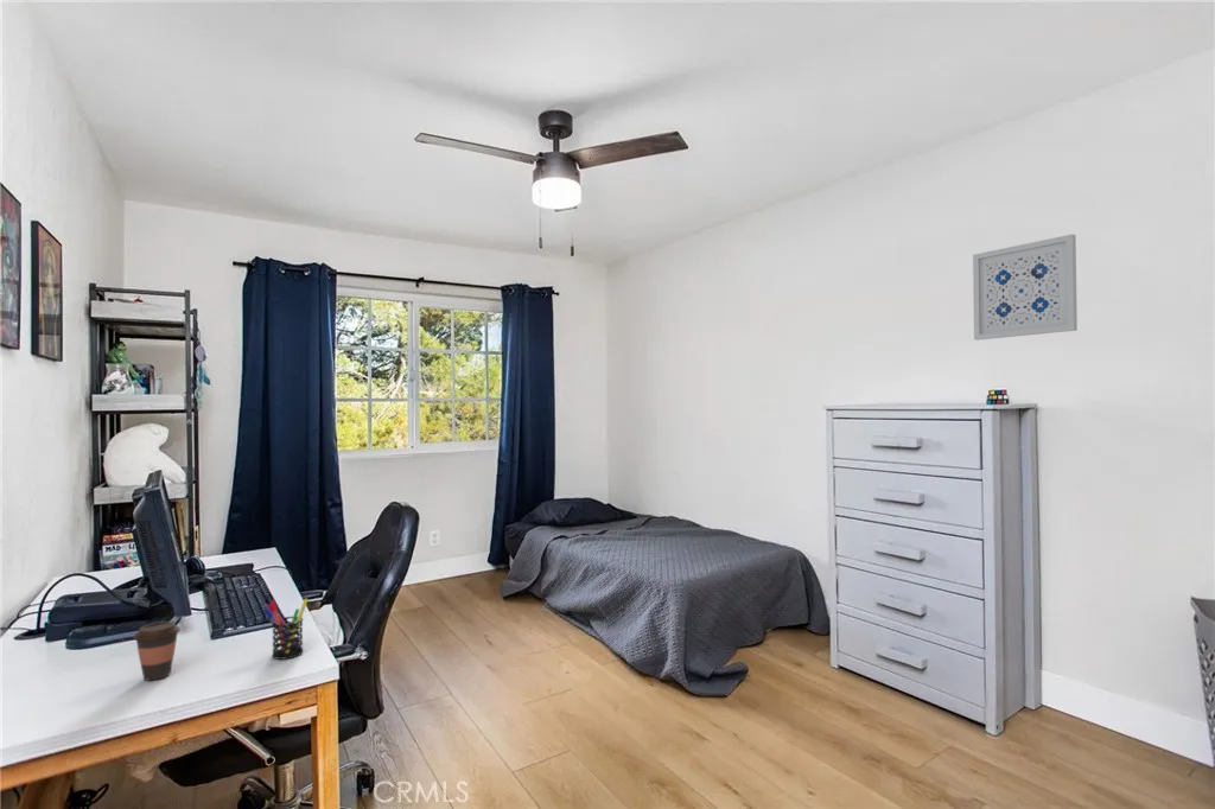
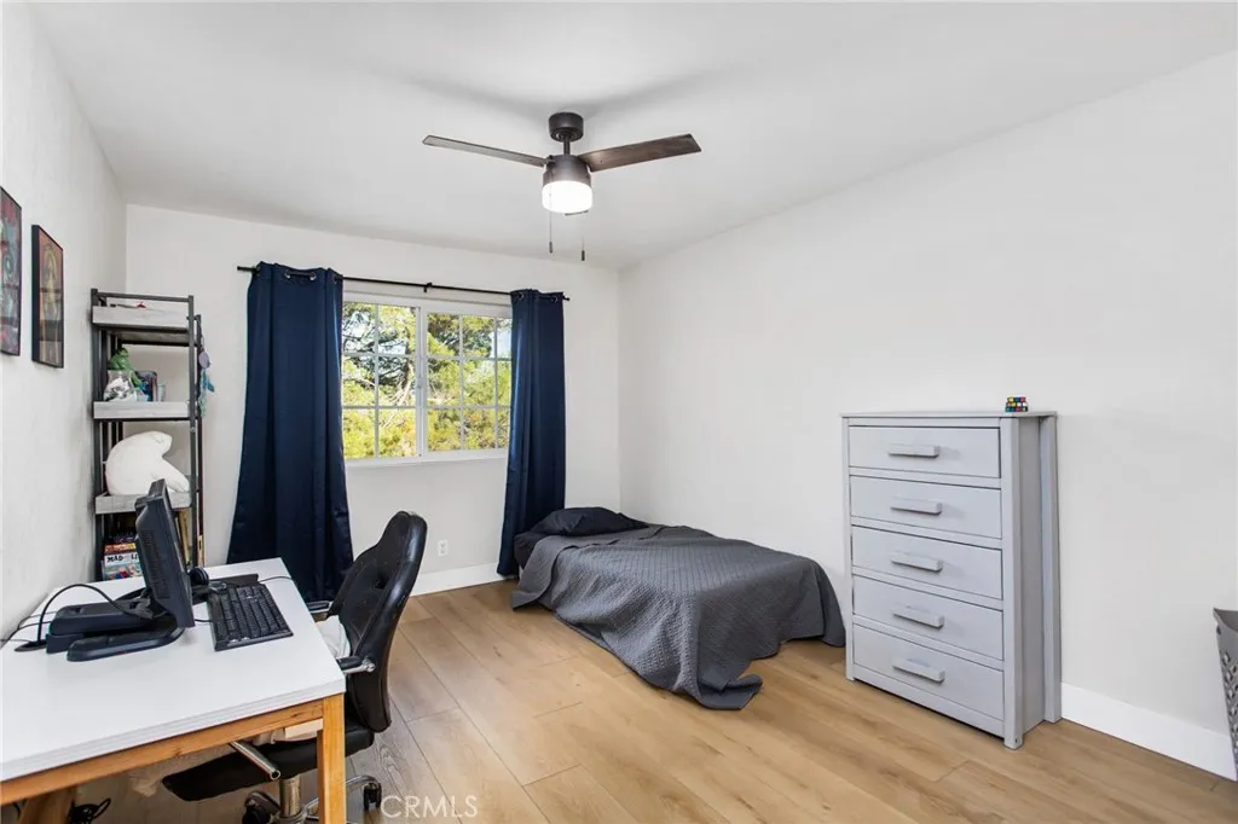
- coffee cup (157, 650)
- wall art (1022, 289)
- pen holder (287, 626)
